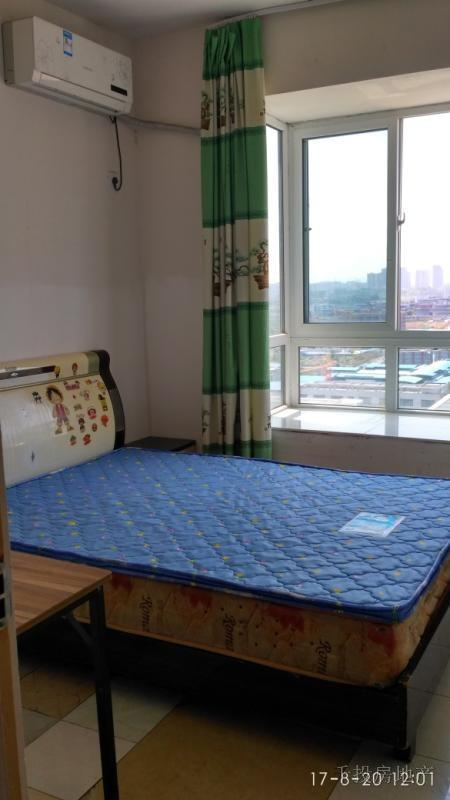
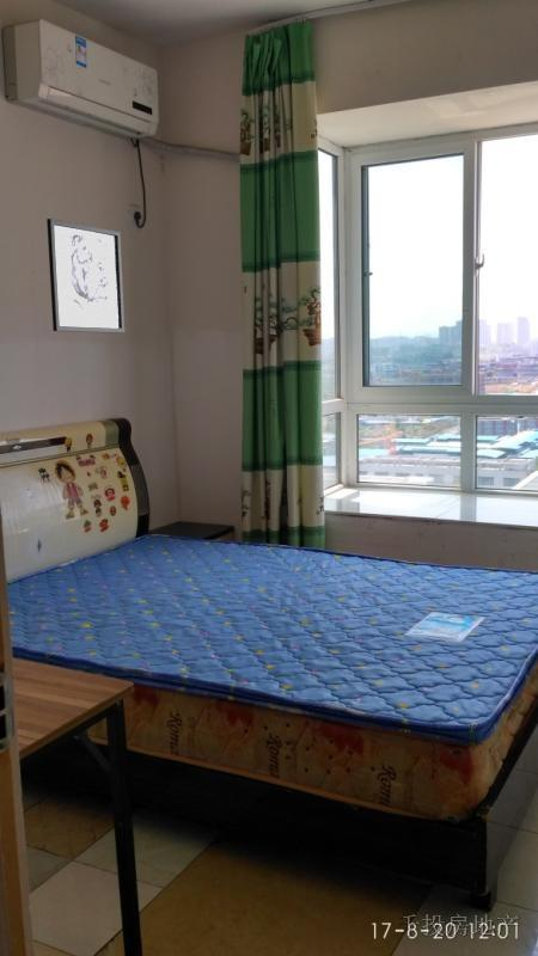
+ wall art (87, 278)
